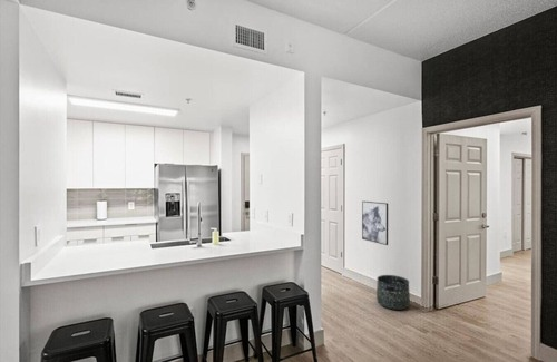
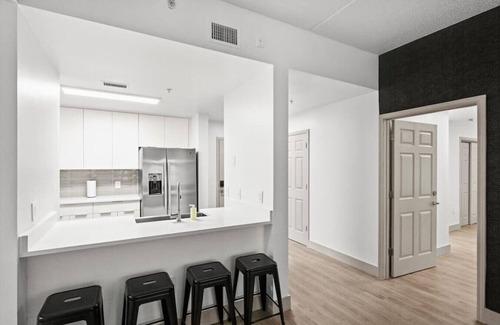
- wall art (374, 222)
- basket (392, 292)
